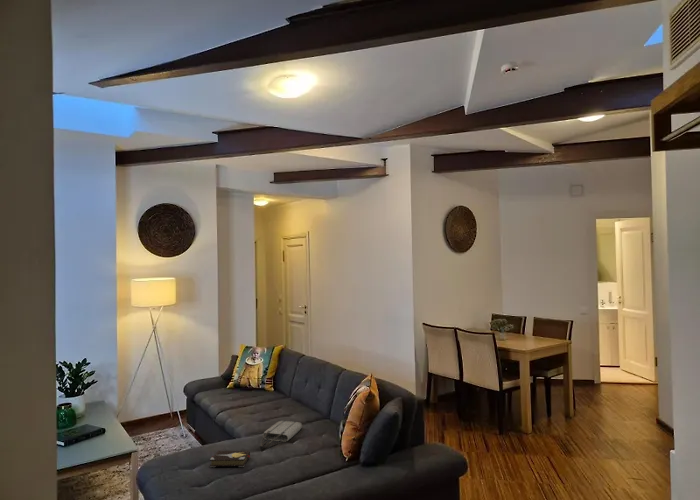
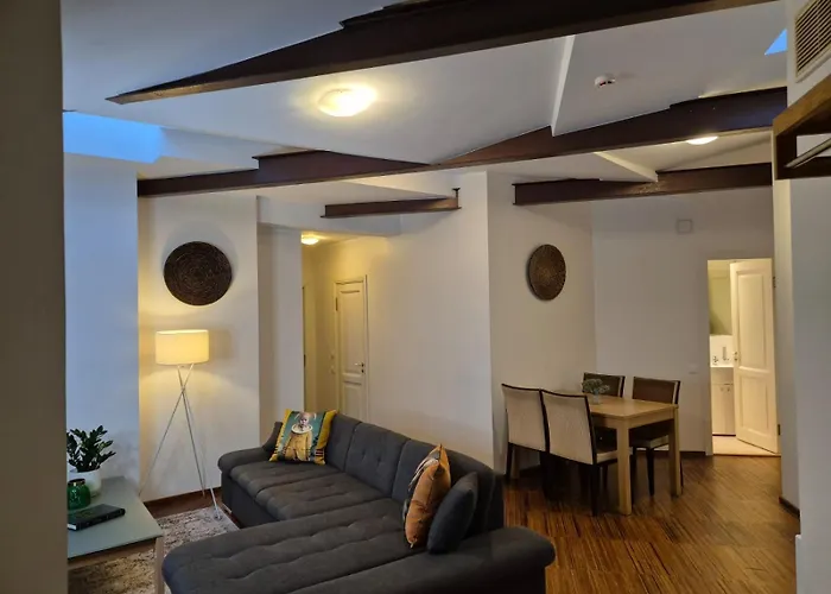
- tote bag (278, 434)
- hardback book (230, 457)
